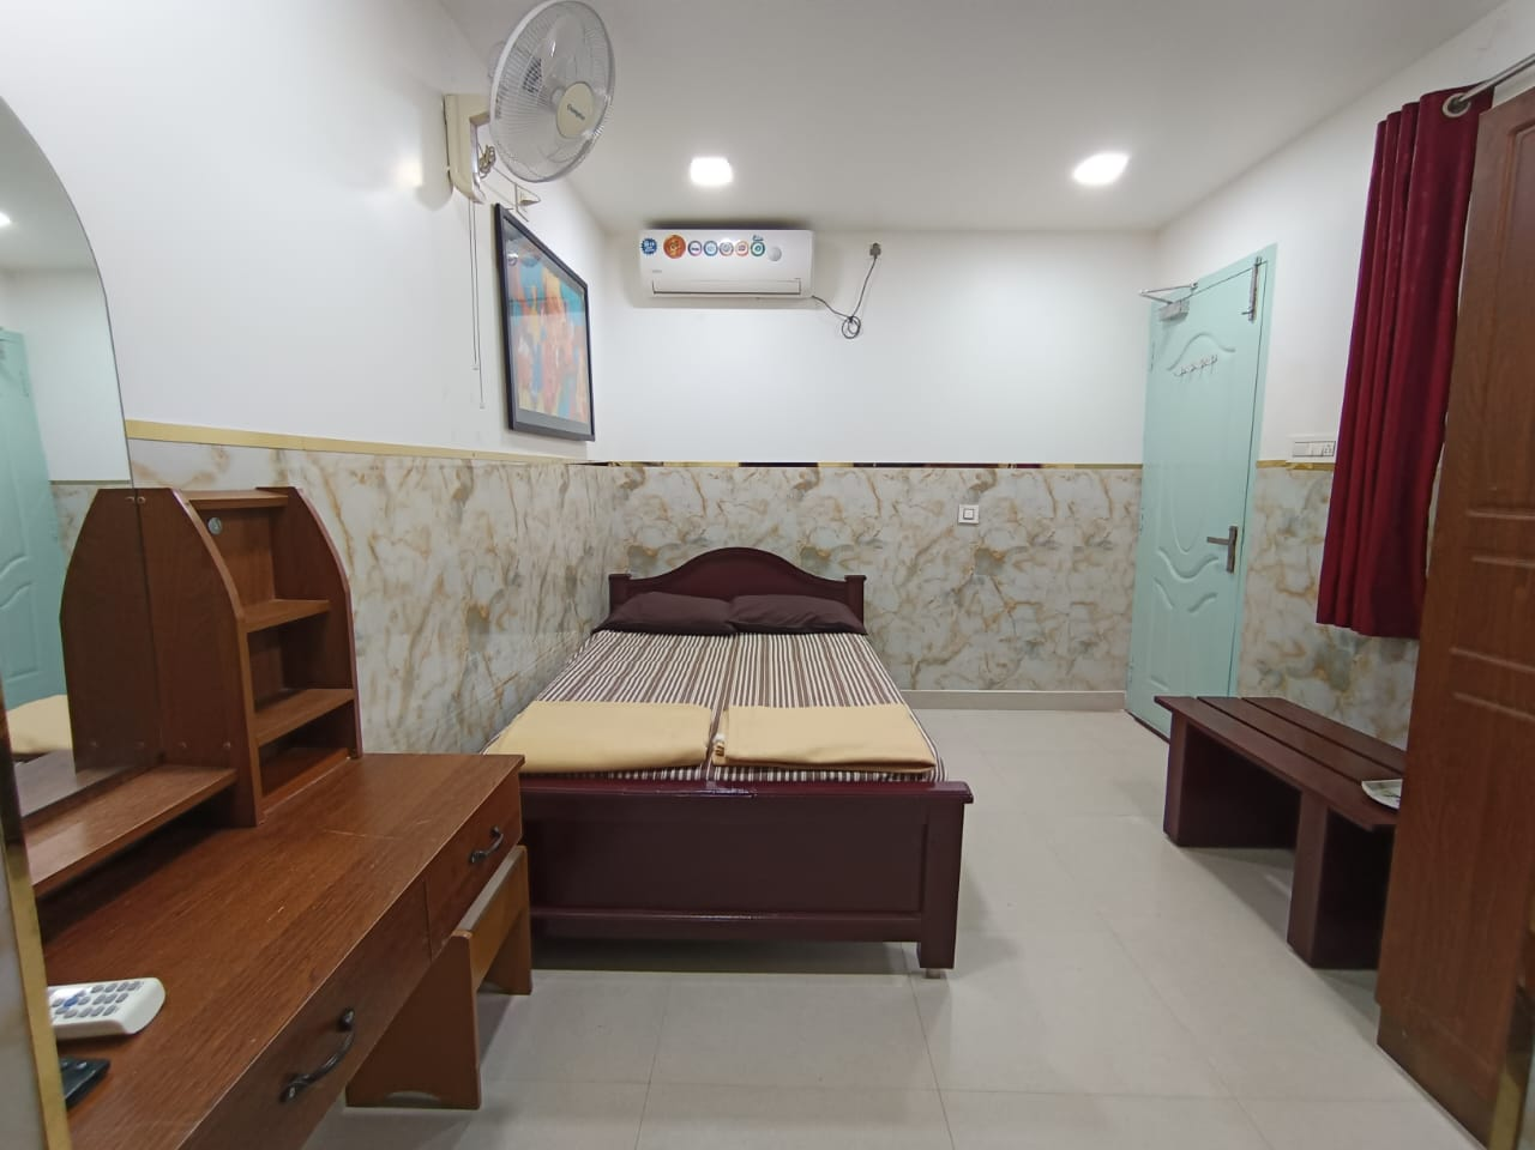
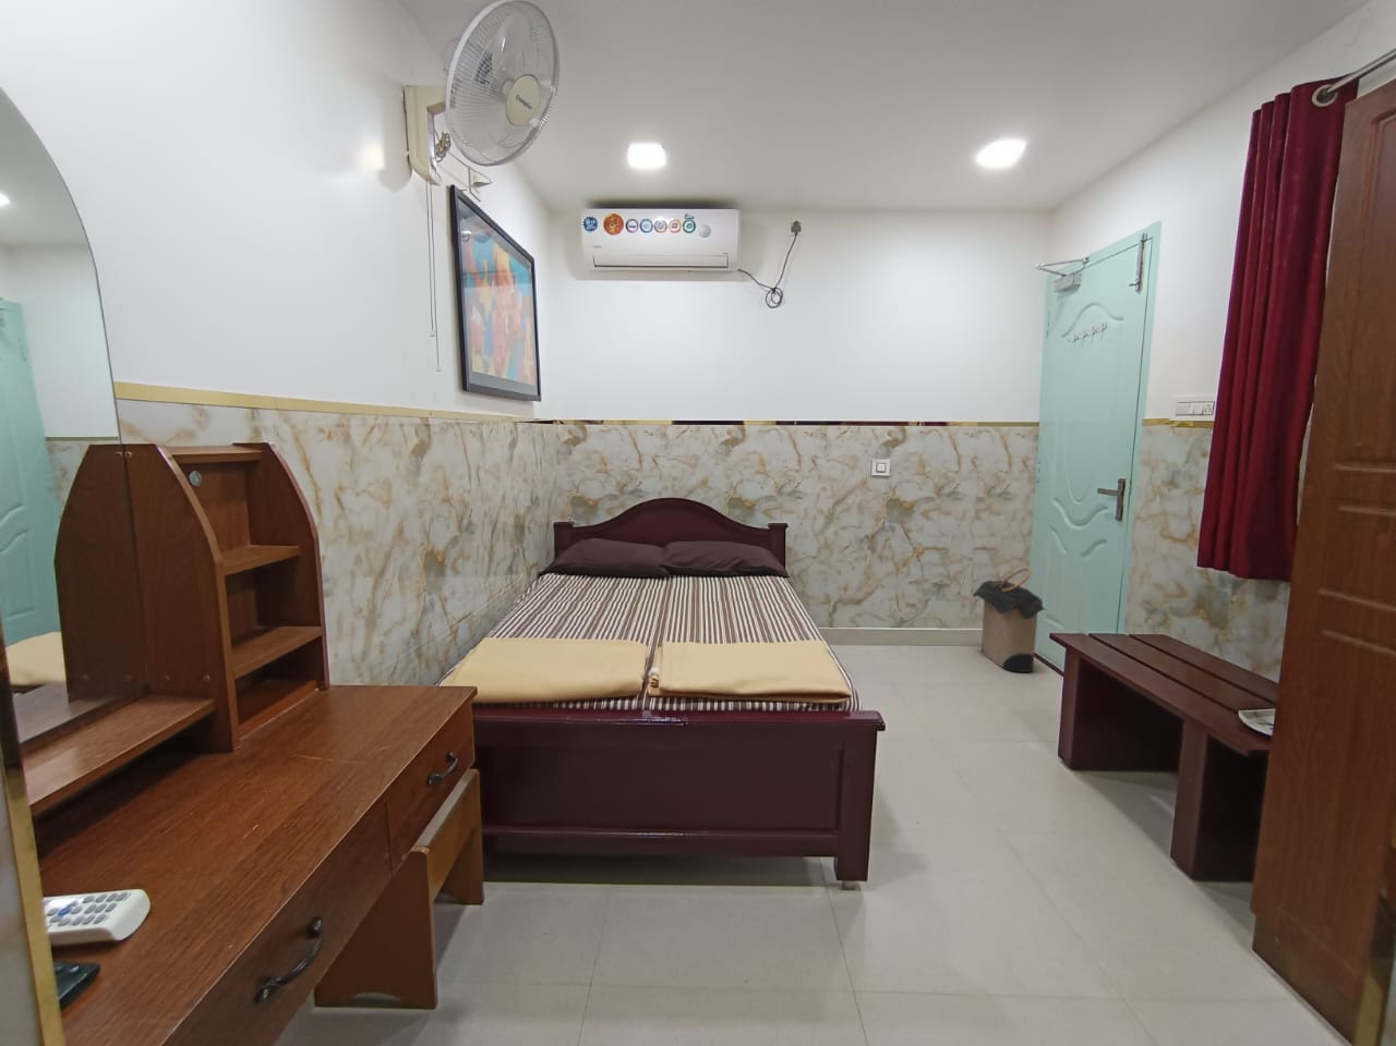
+ laundry hamper (1006, 612)
